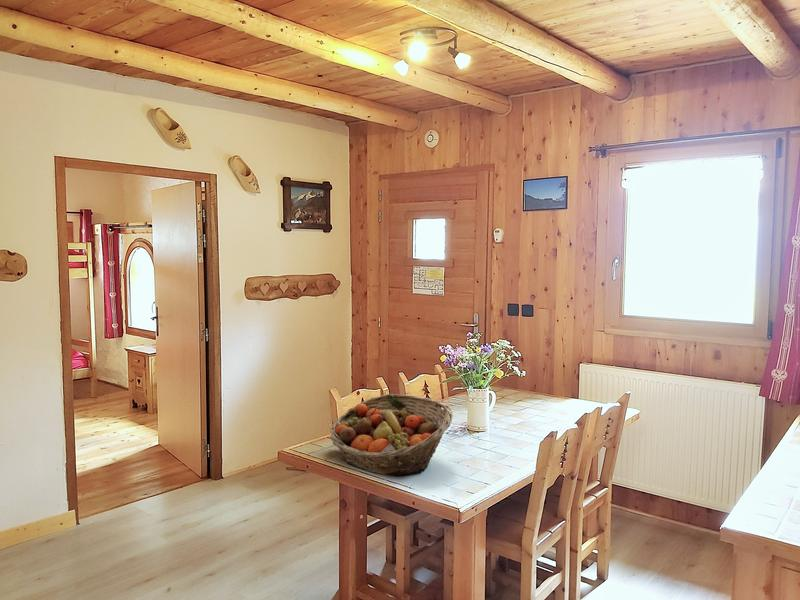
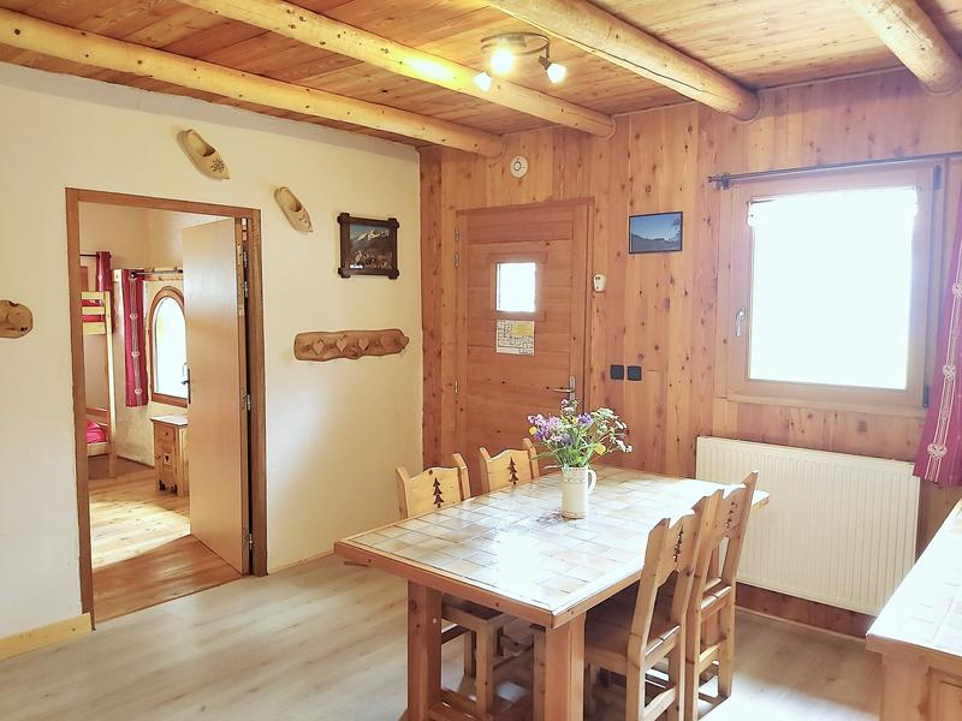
- fruit basket (390, 432)
